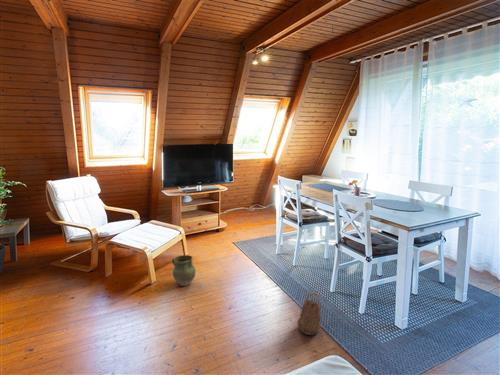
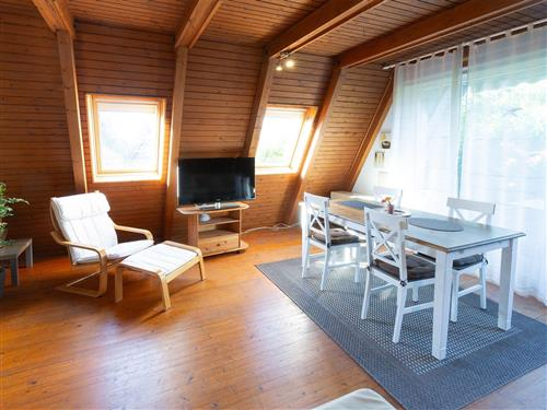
- ceramic jug (182, 270)
- basket (309, 308)
